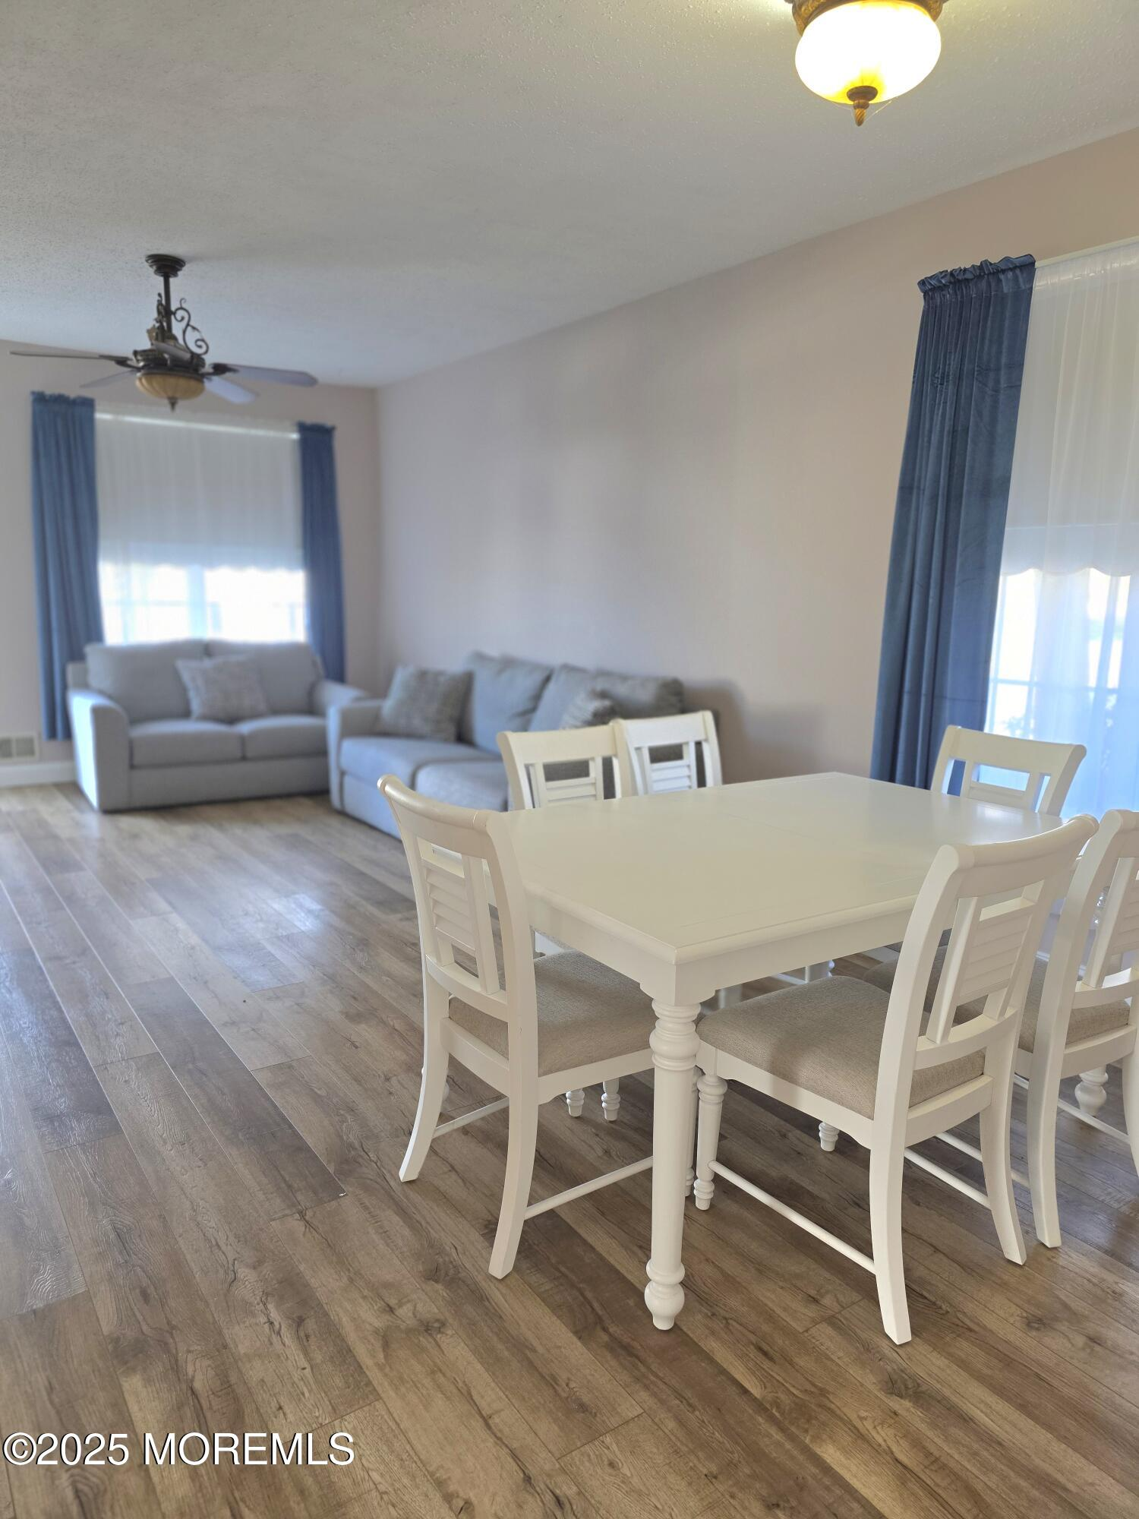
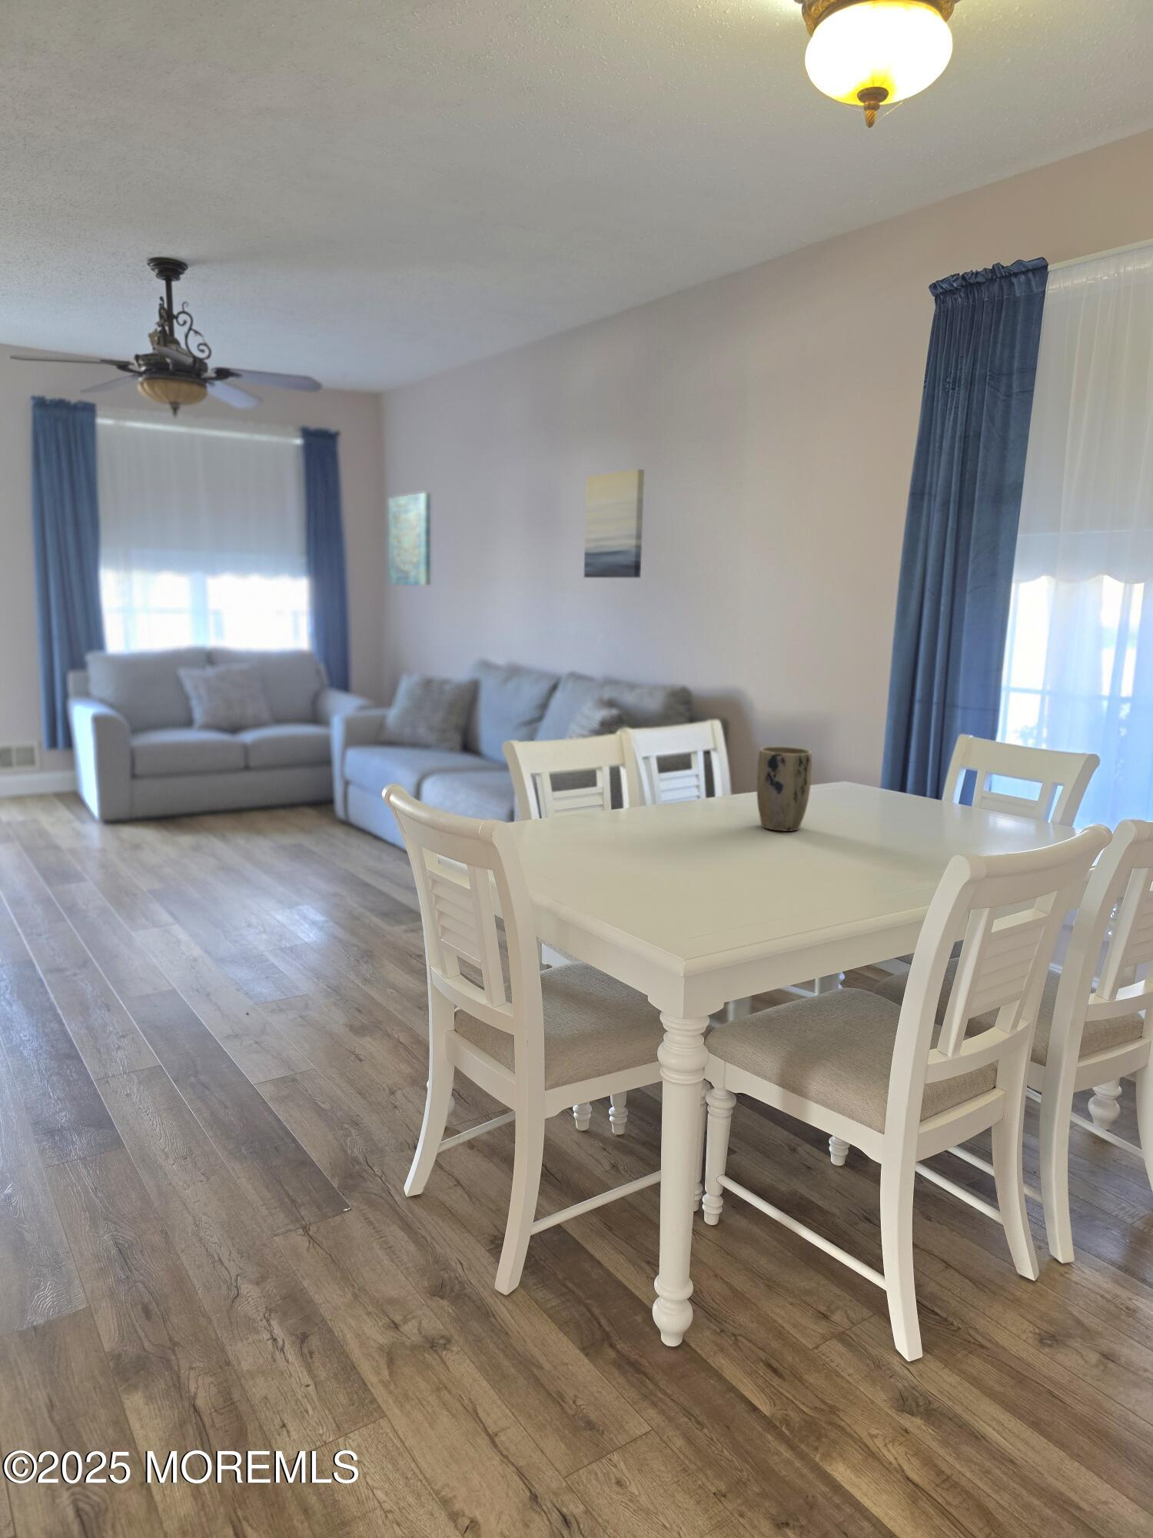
+ plant pot (782, 788)
+ wall art (408, 540)
+ wall art (613, 526)
